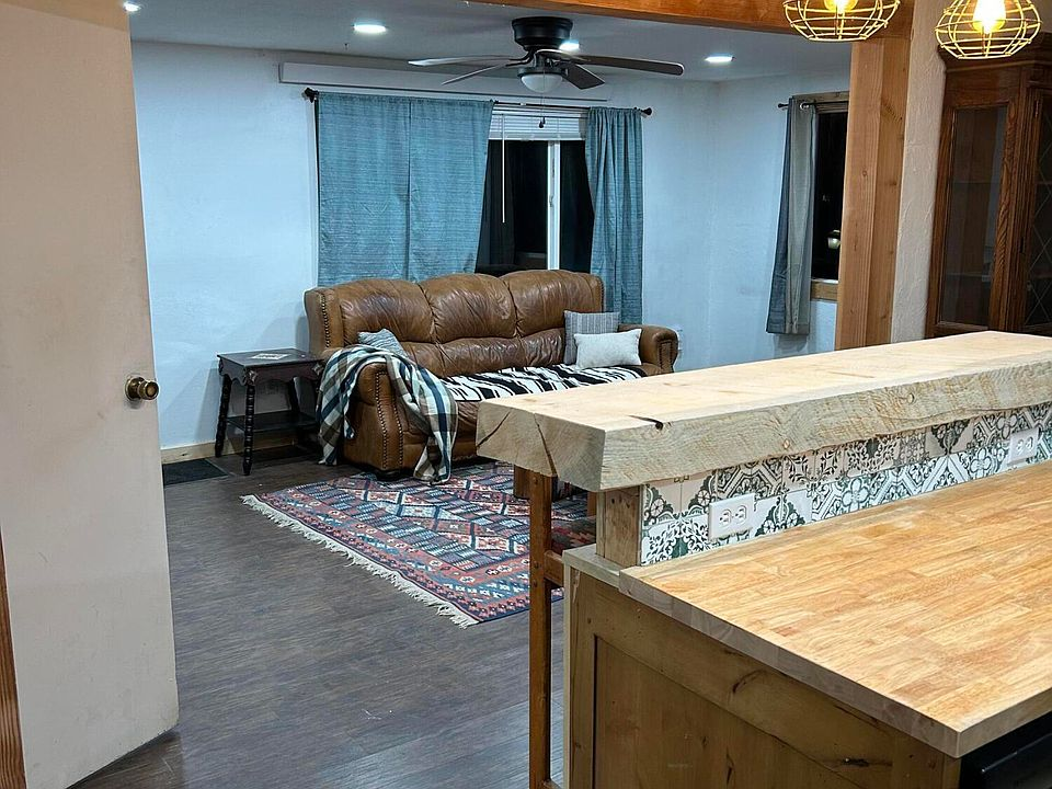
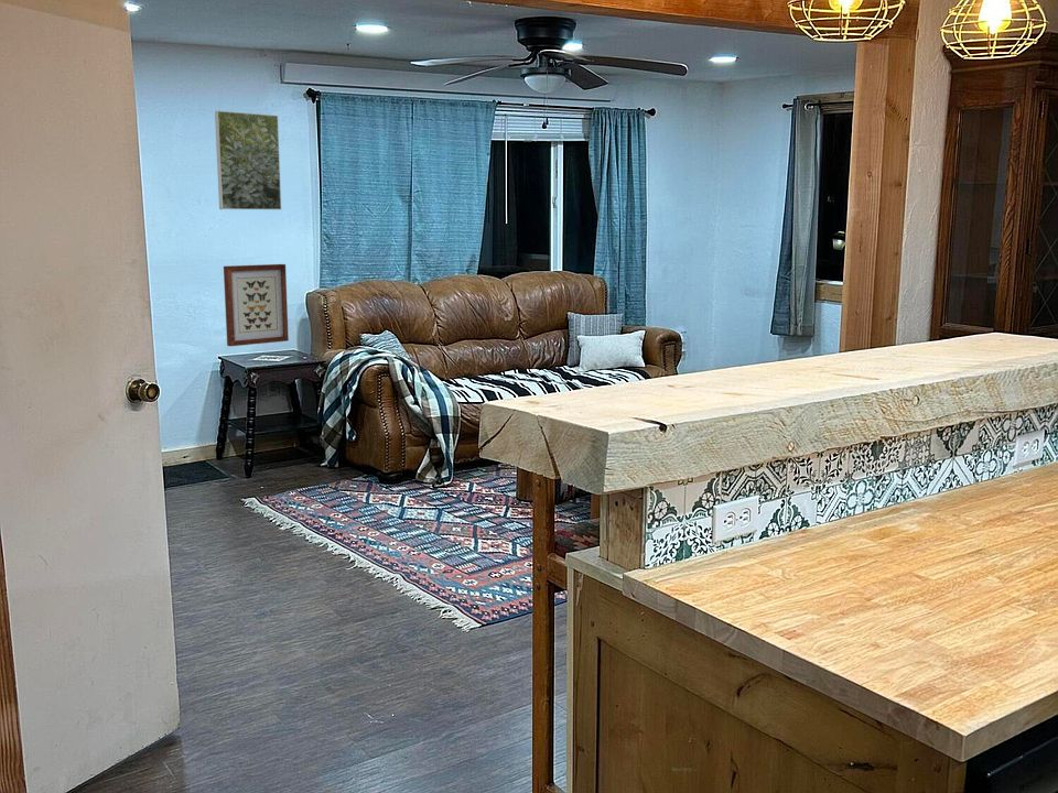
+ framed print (248, 161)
+ wall art (257, 304)
